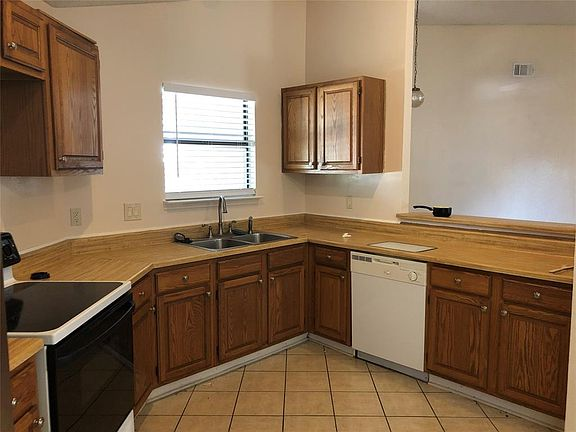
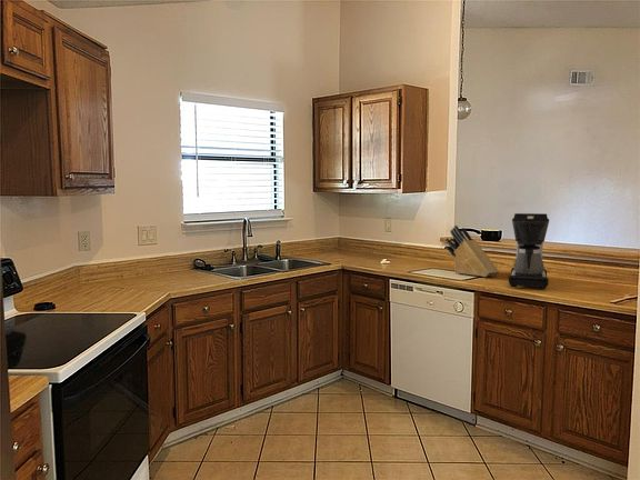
+ coffee maker (529, 249)
+ knife block (471, 250)
